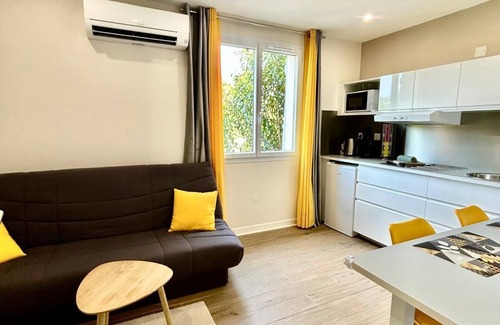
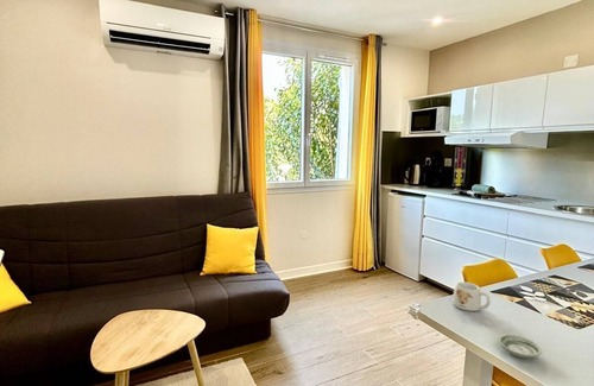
+ saucer (518, 348)
+ mug (472, 297)
